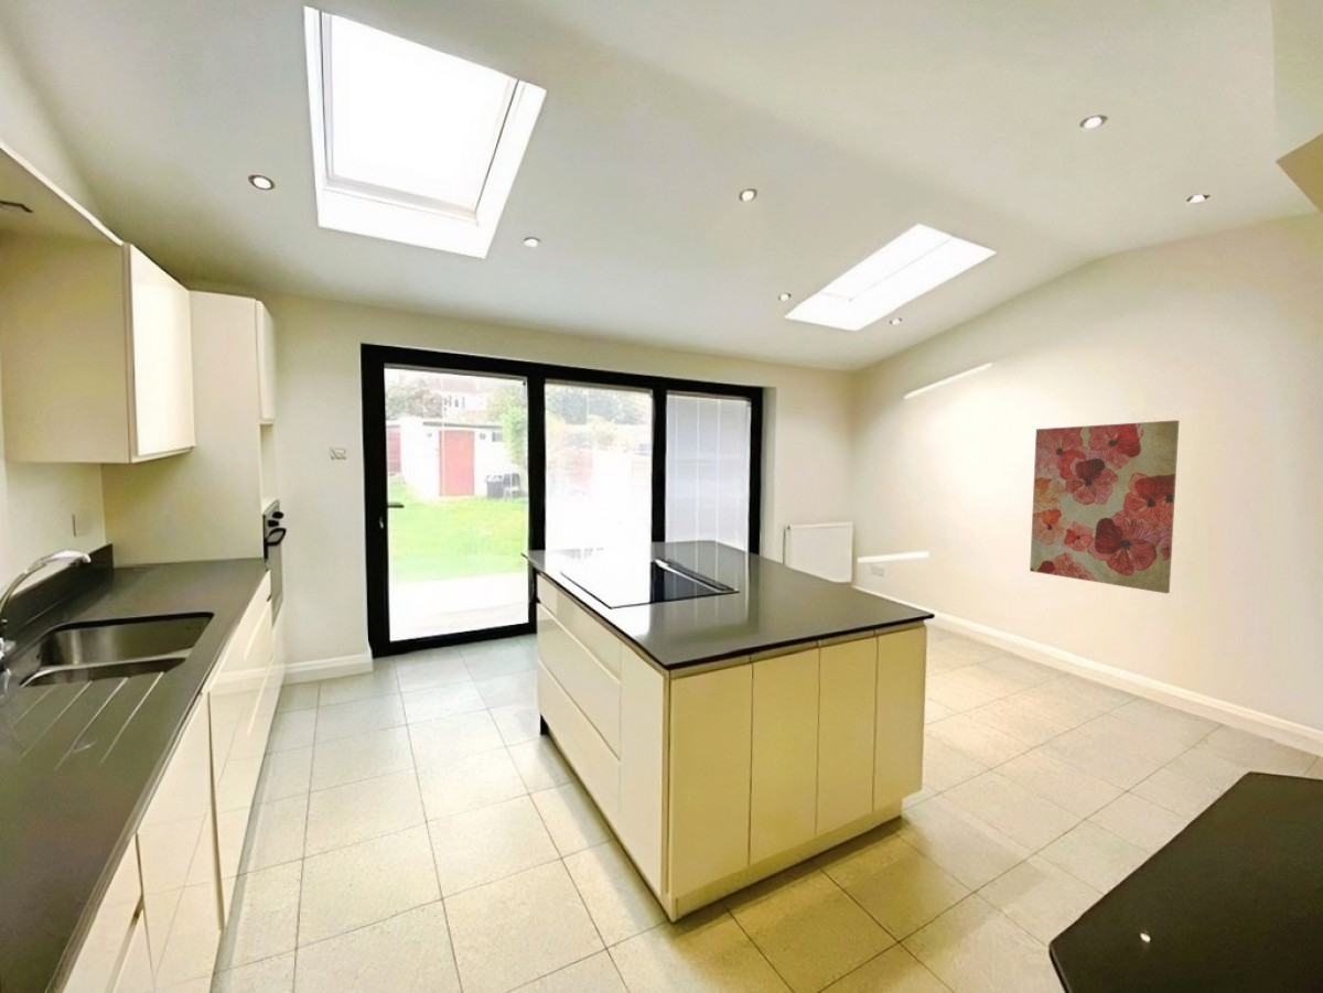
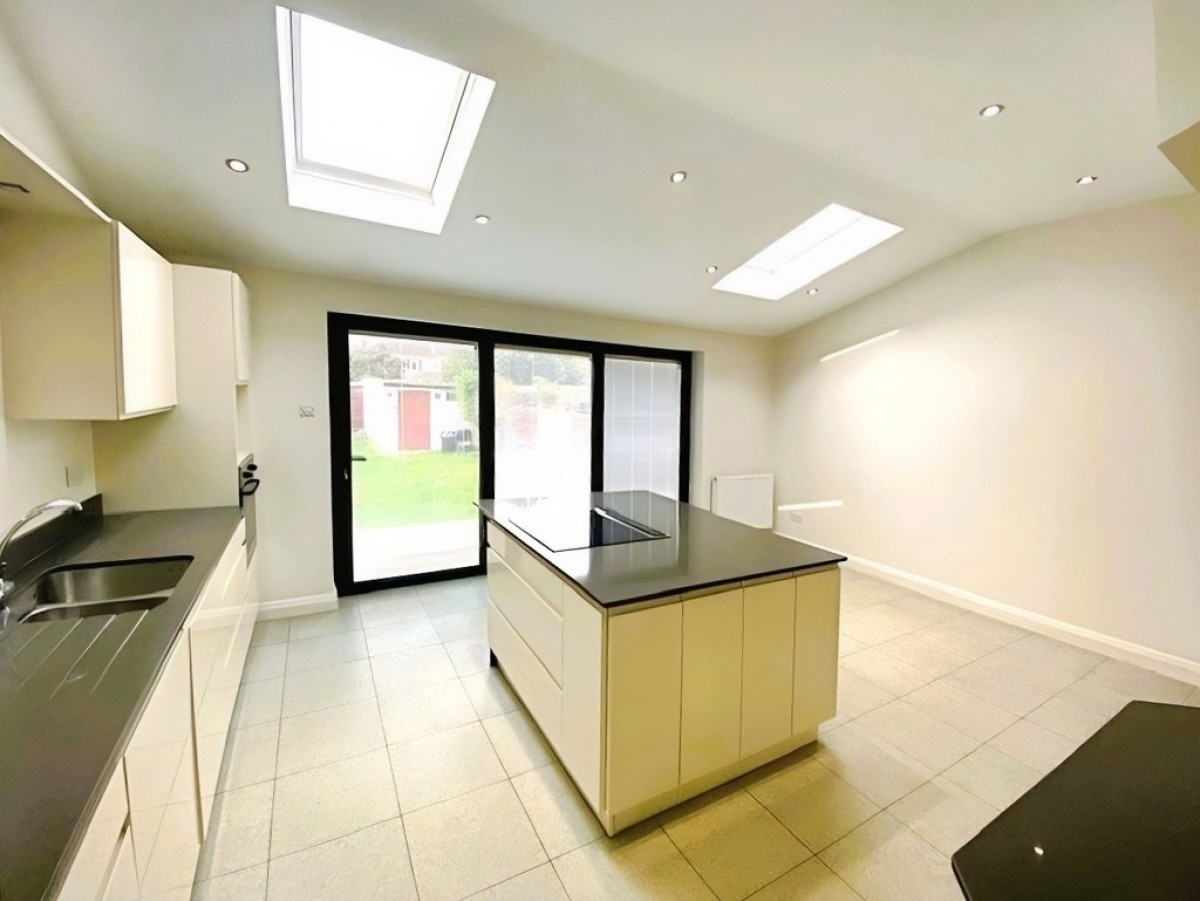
- wall art (1096, 504)
